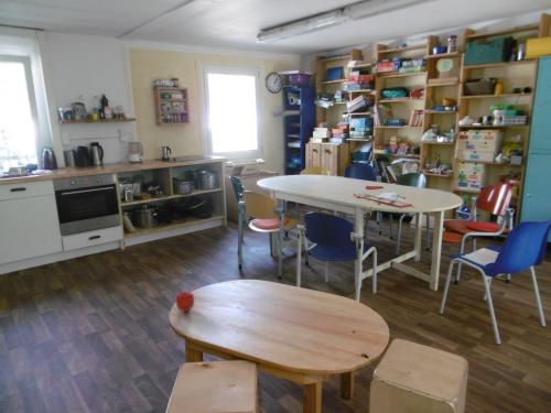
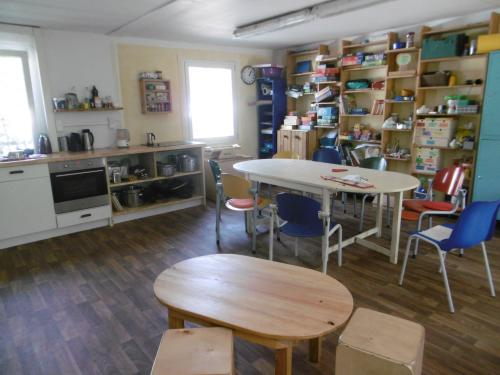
- fruit (184, 301)
